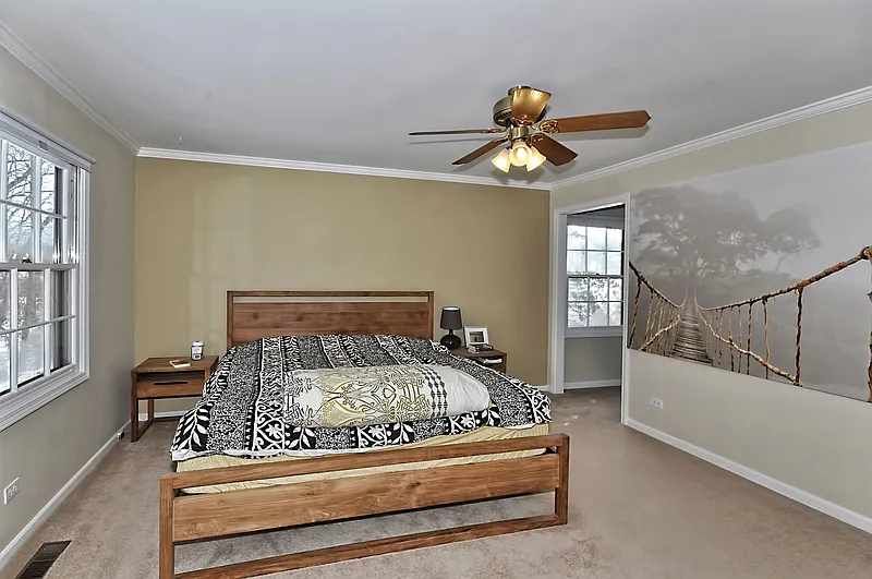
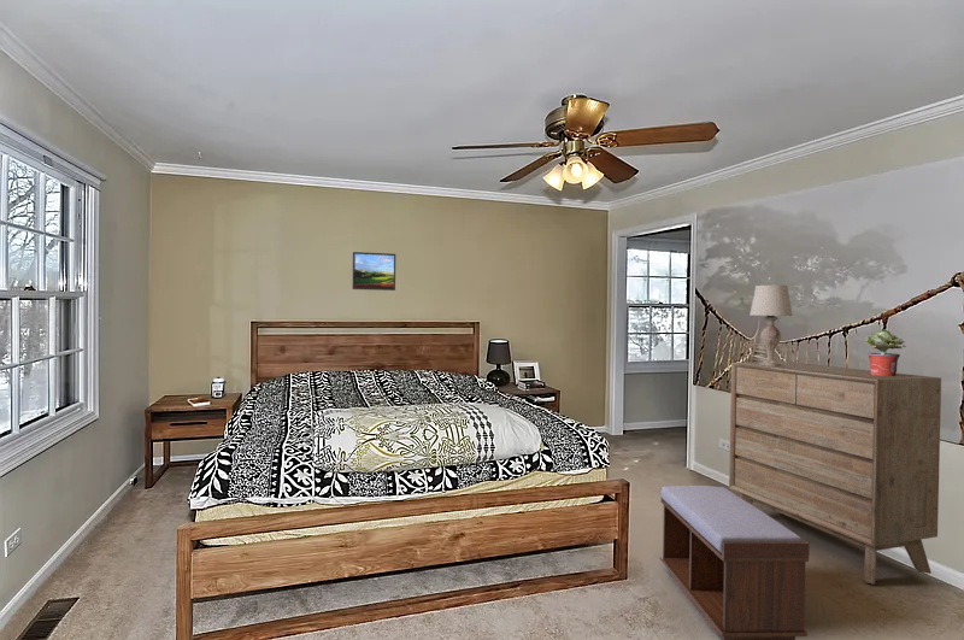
+ potted plant (884, 351)
+ table lamp (770, 324)
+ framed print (374, 271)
+ dresser (822, 456)
+ bench (723, 554)
